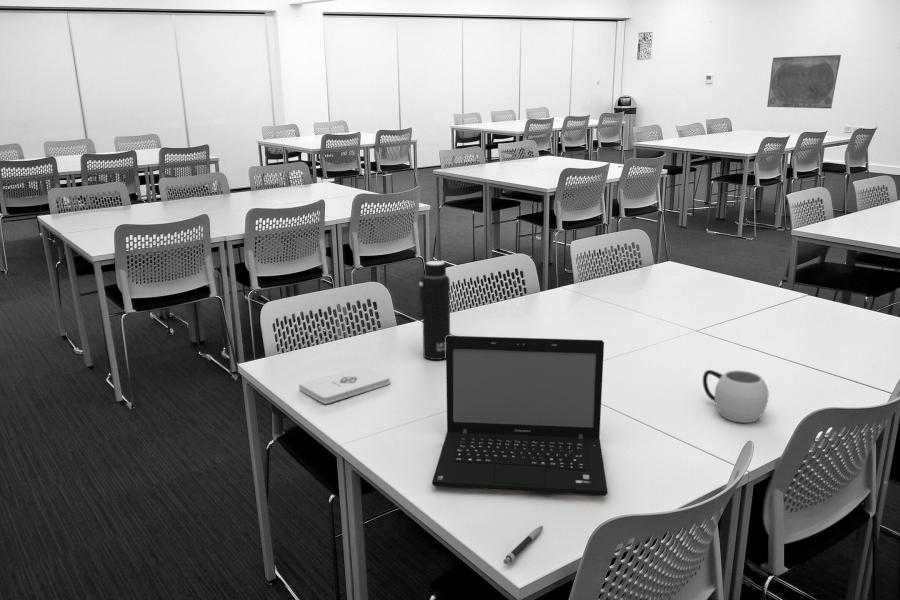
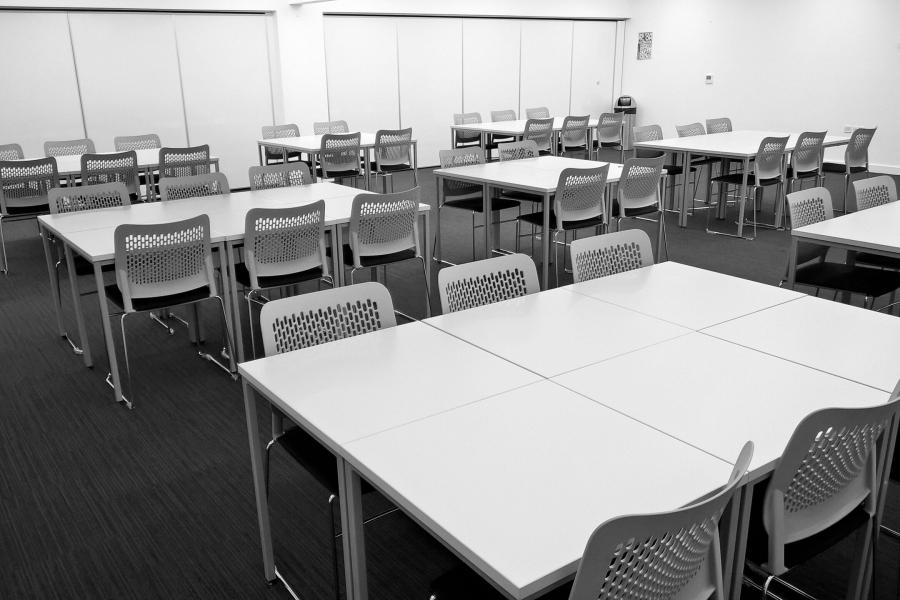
- mug (732, 393)
- water bottle (433, 310)
- laptop (521, 412)
- notepad (346, 383)
- pen (525, 542)
- world map (802, 82)
